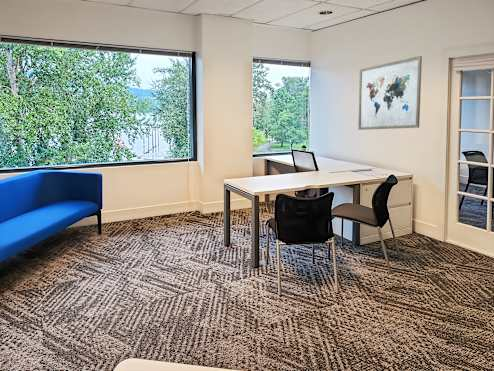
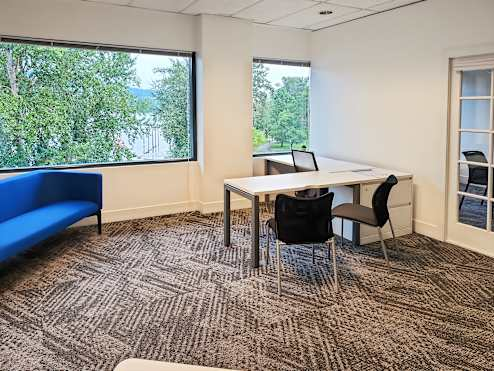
- wall art (387, 96)
